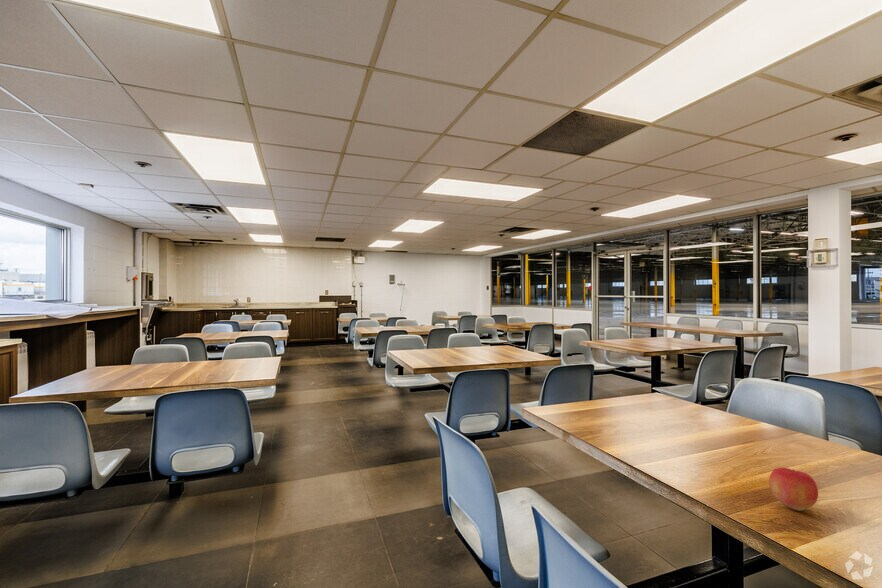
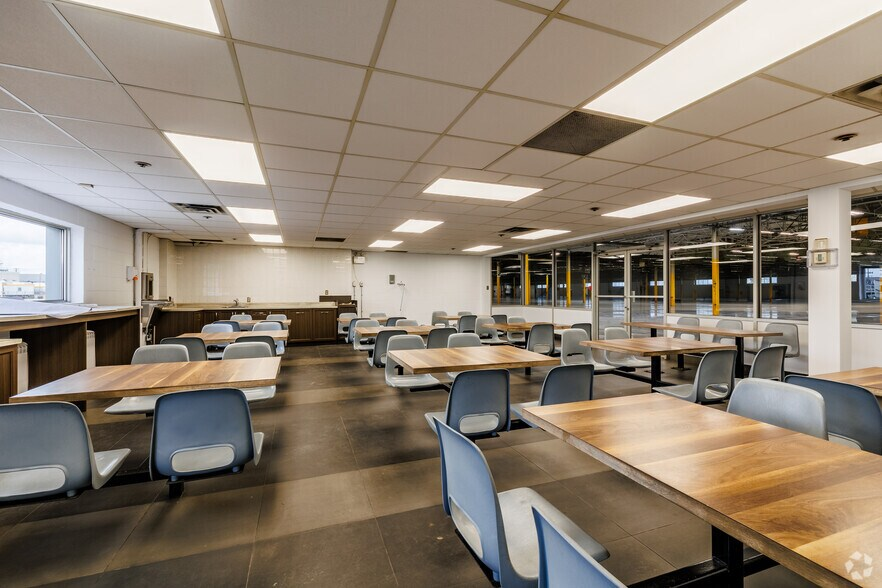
- apple (793, 488)
